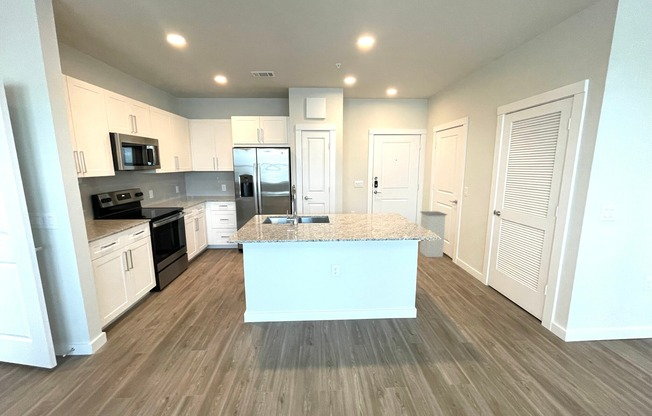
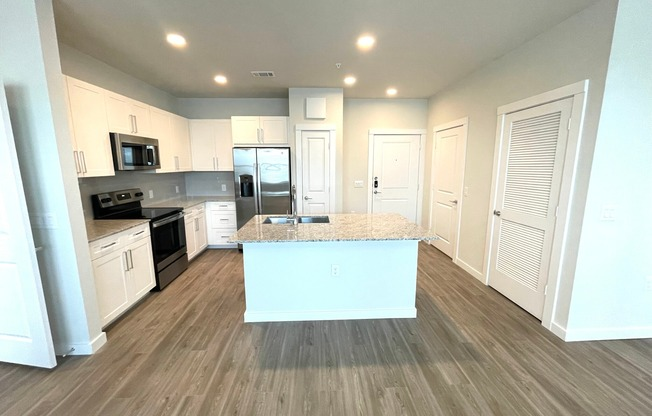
- trash can (432, 231)
